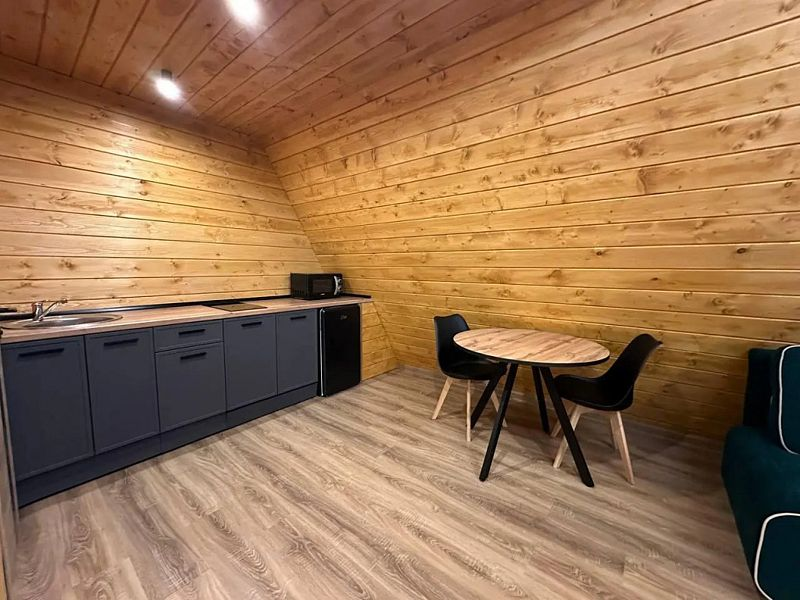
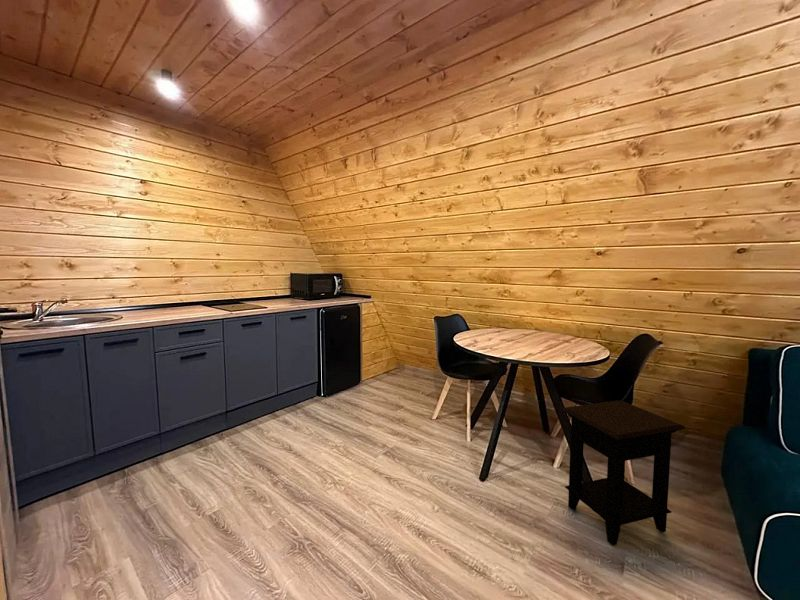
+ side table (616, 467)
